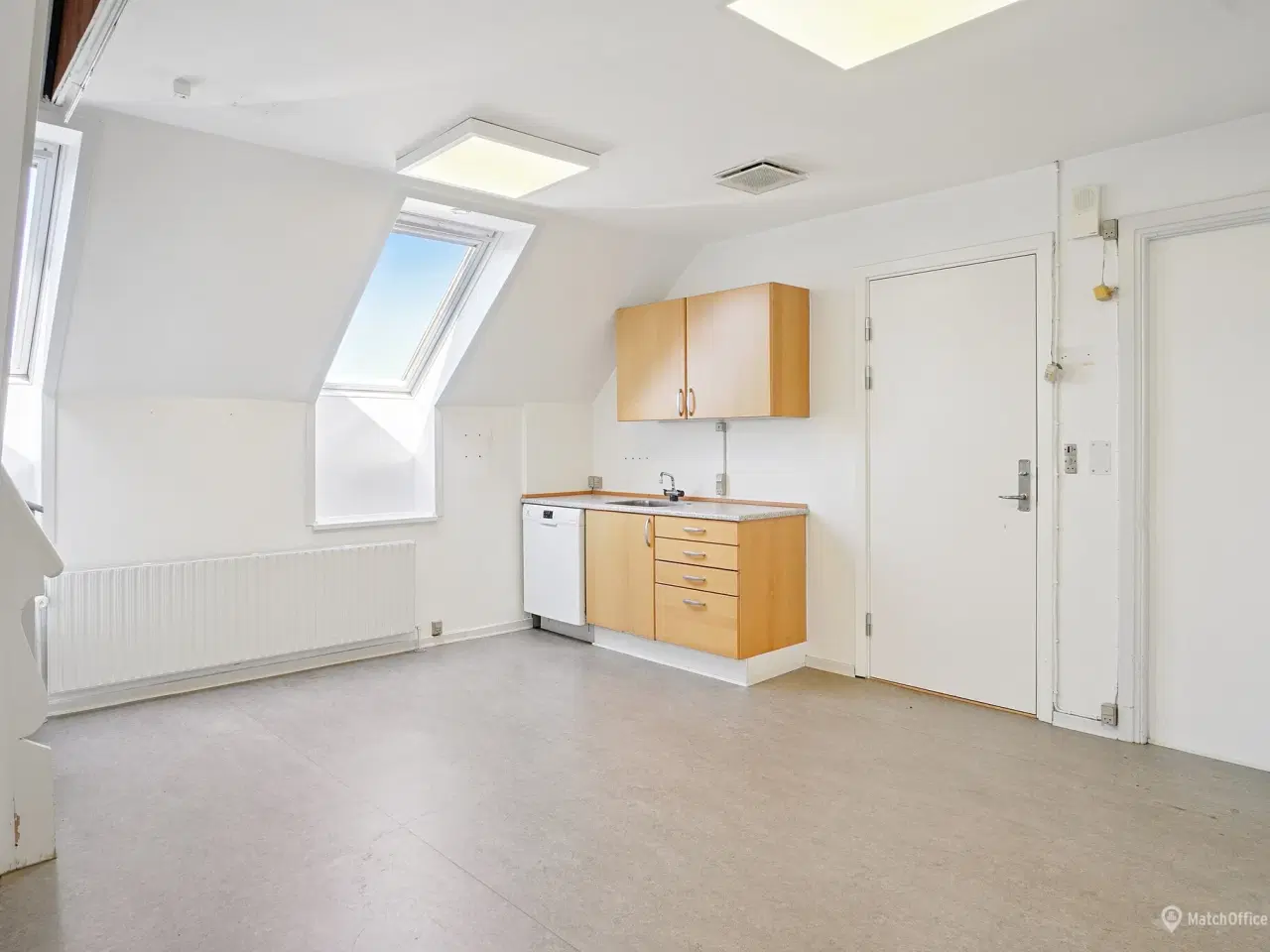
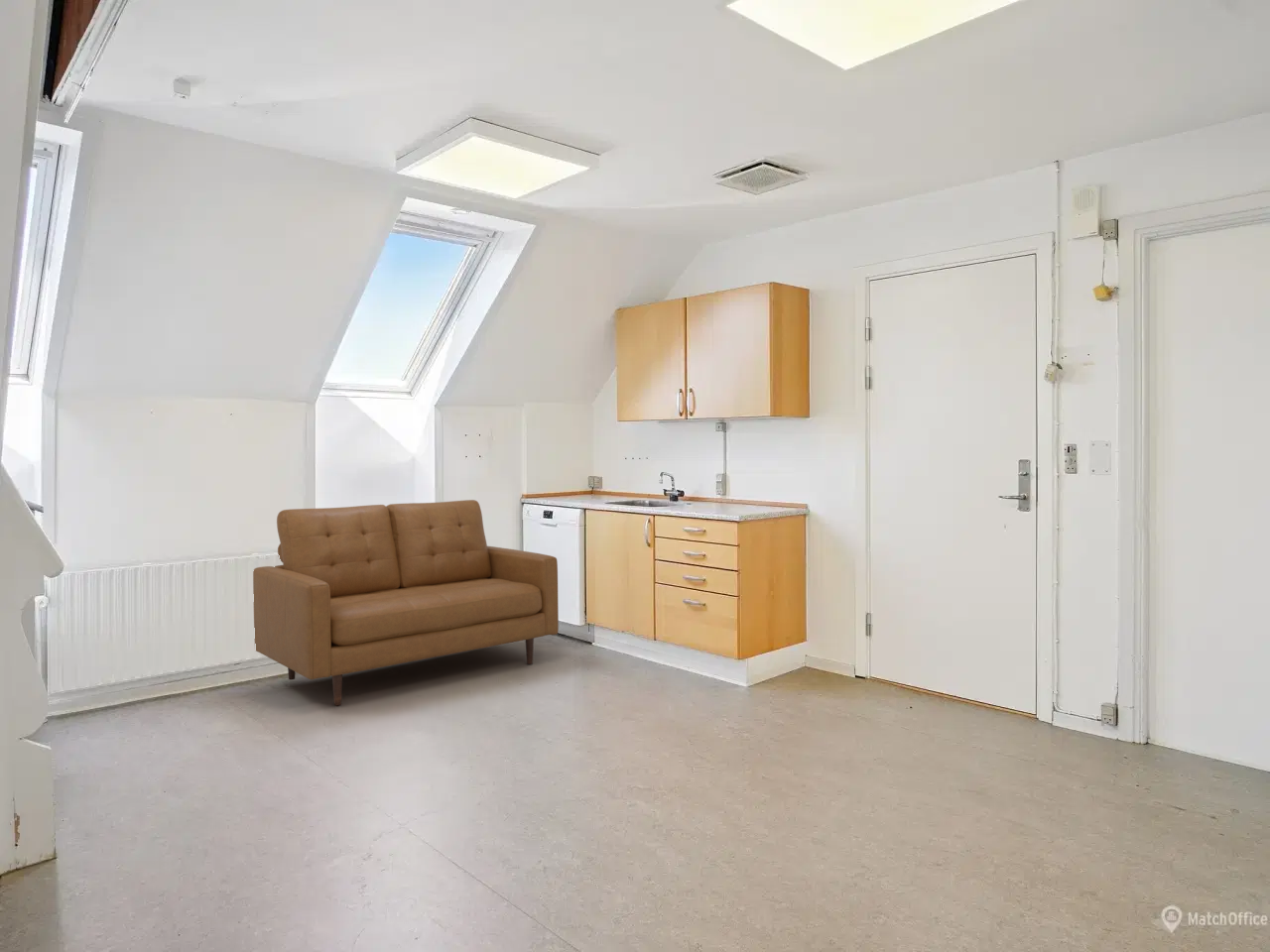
+ sofa (411, 588)
